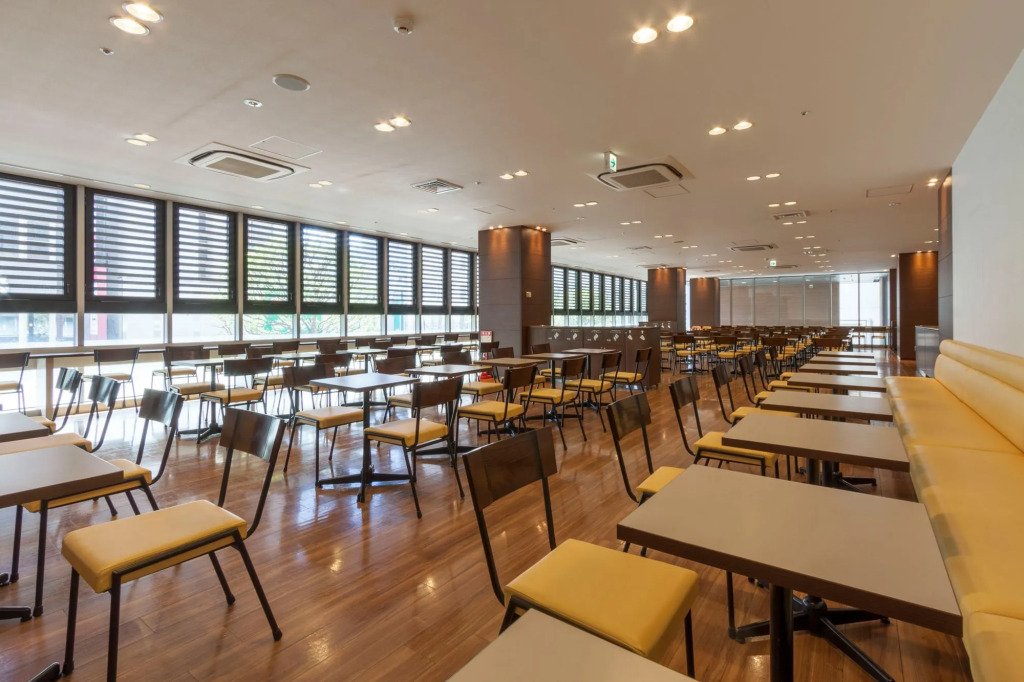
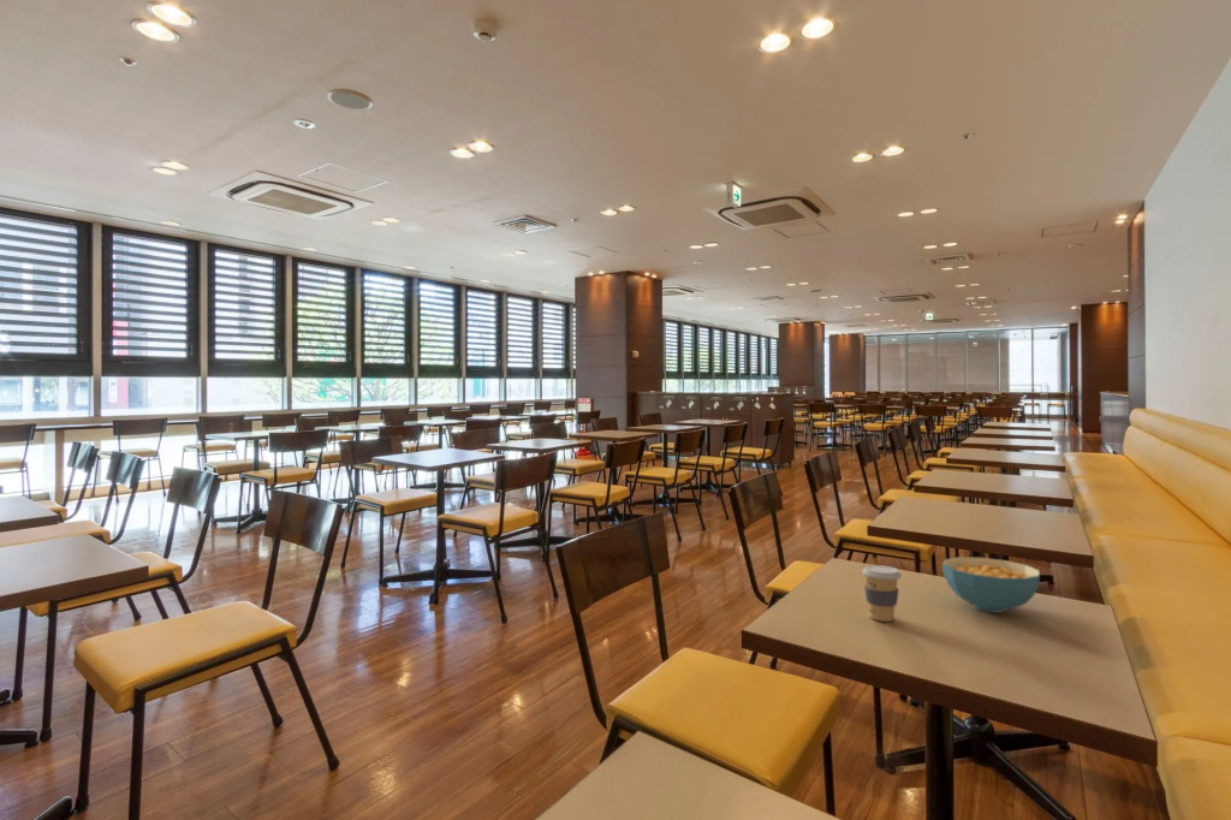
+ cereal bowl (989, 587)
+ coffee cup (881, 593)
